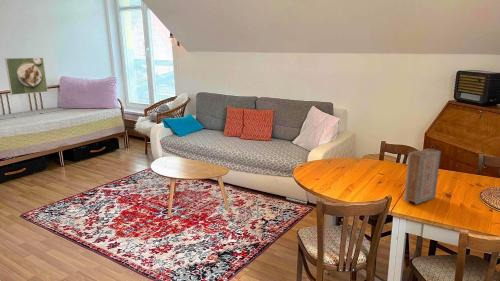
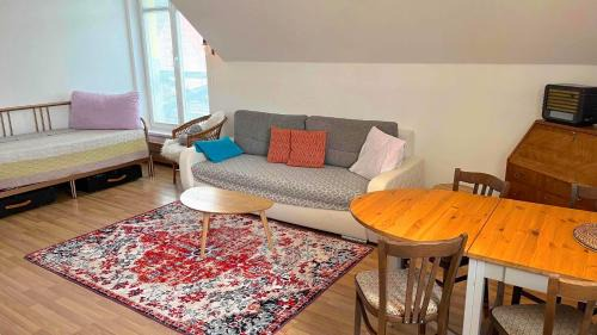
- book (422, 174)
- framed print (27, 75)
